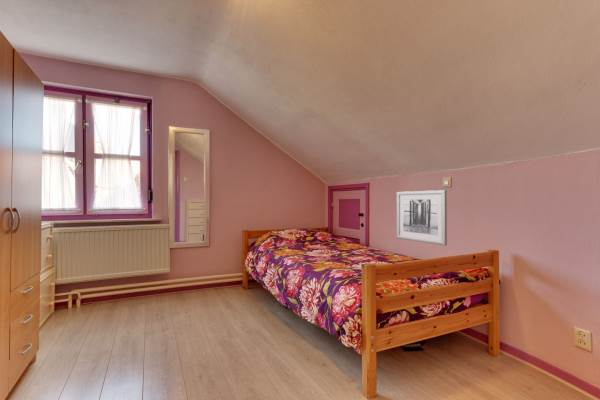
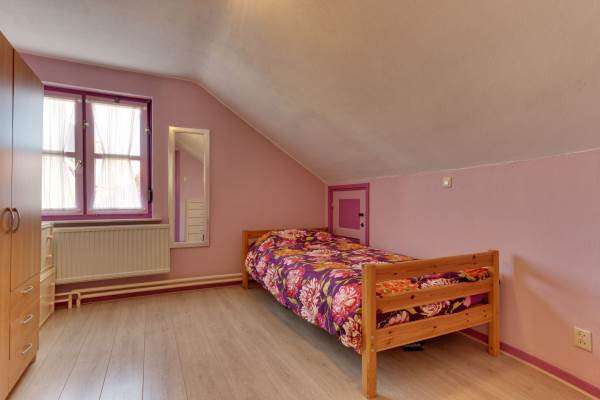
- wall art (419, 216)
